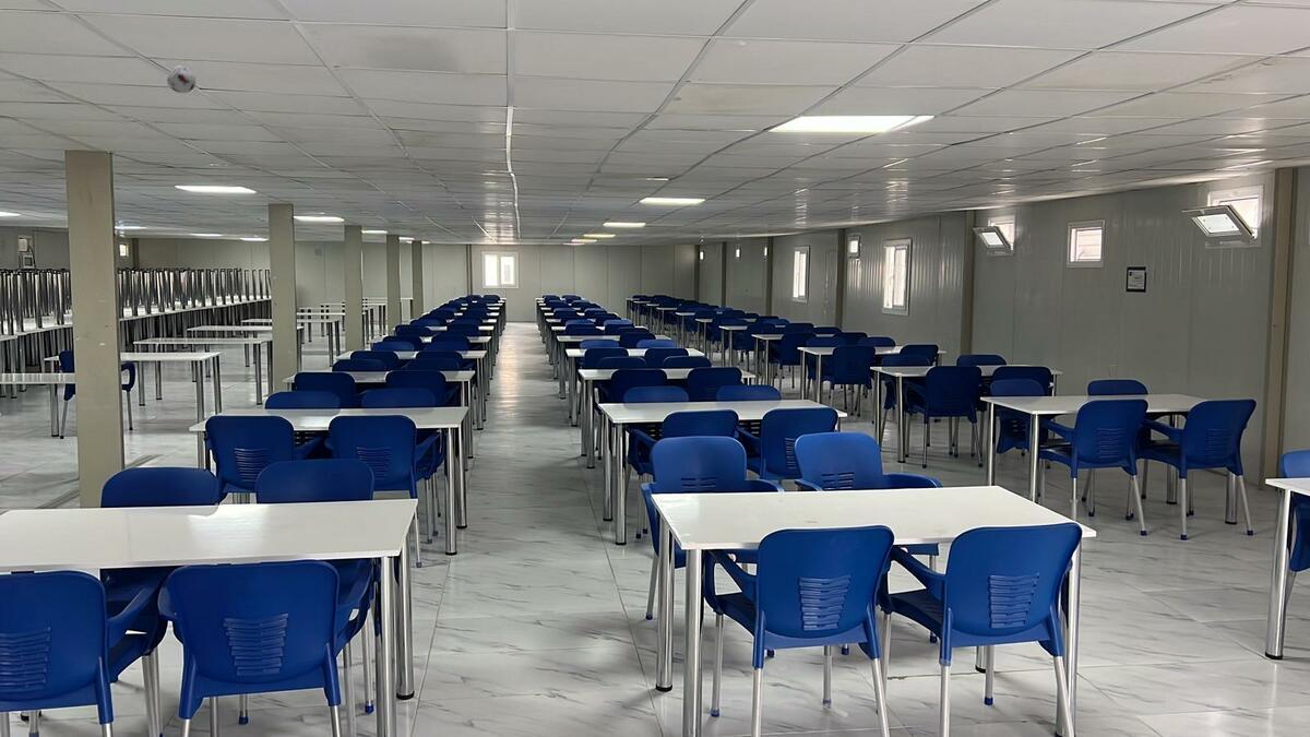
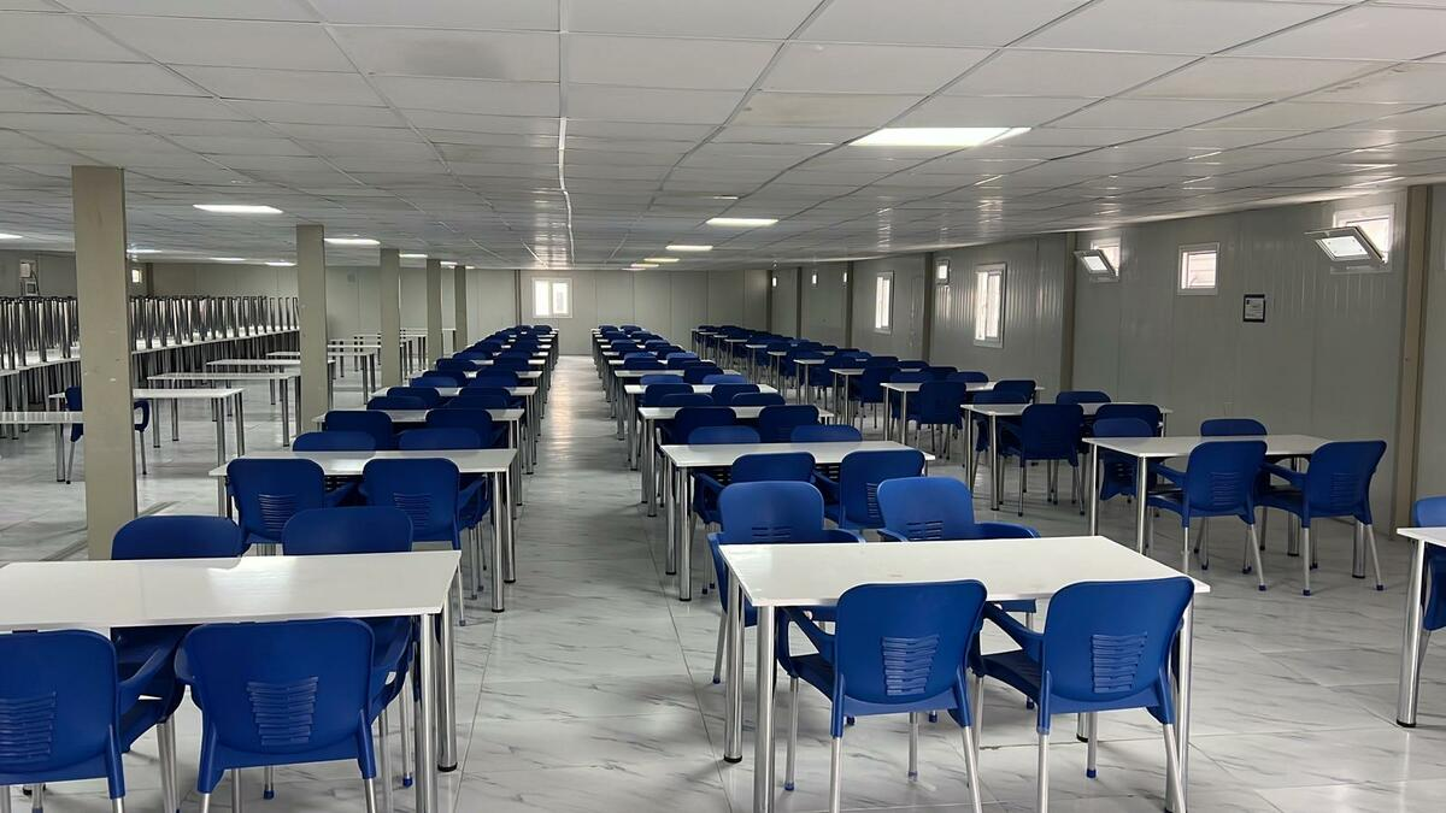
- smoke detector (181, 79)
